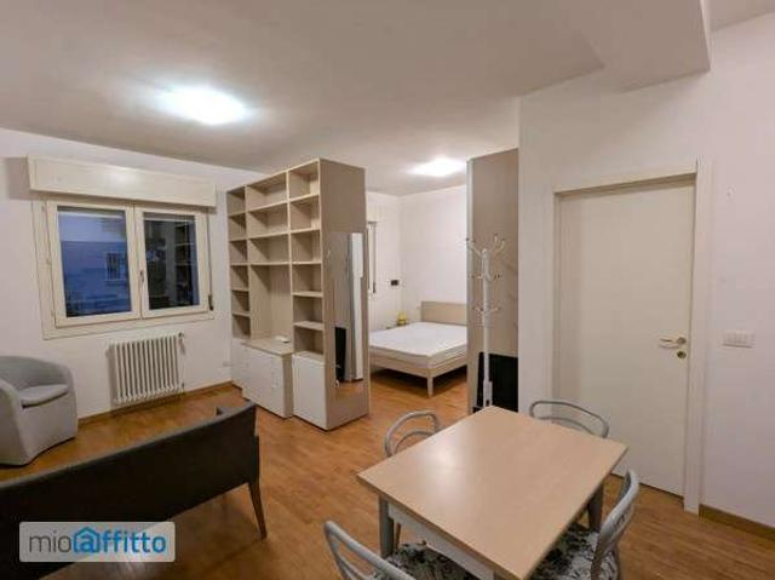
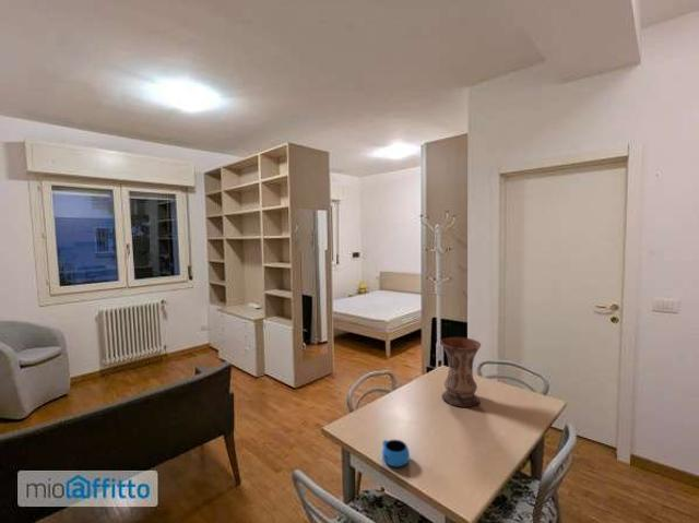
+ mug (393, 451)
+ vase (460, 370)
